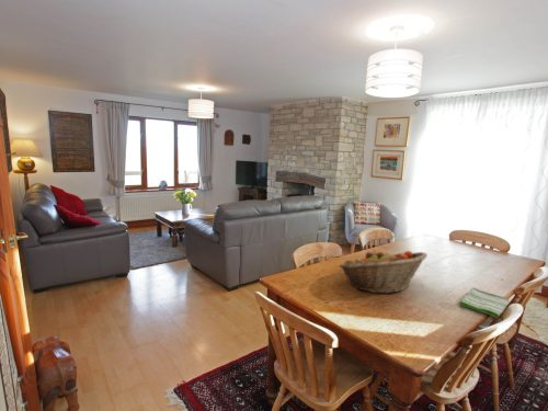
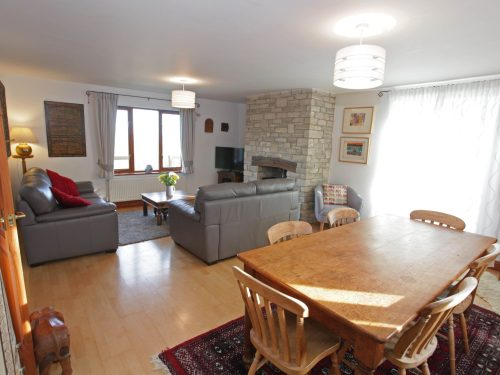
- dish towel (483, 300)
- fruit basket (383, 266)
